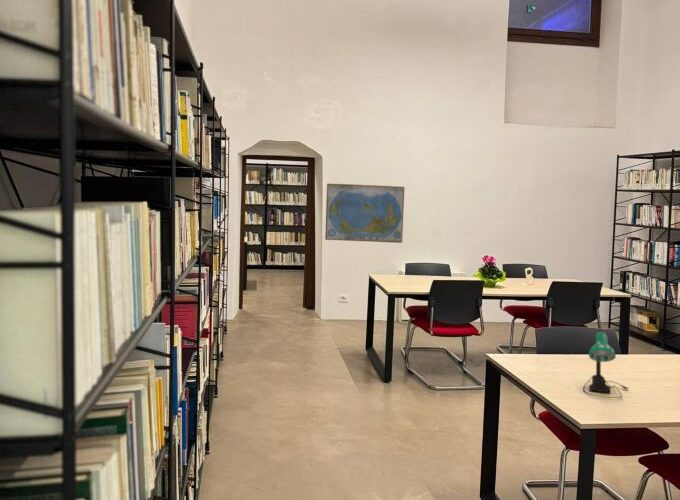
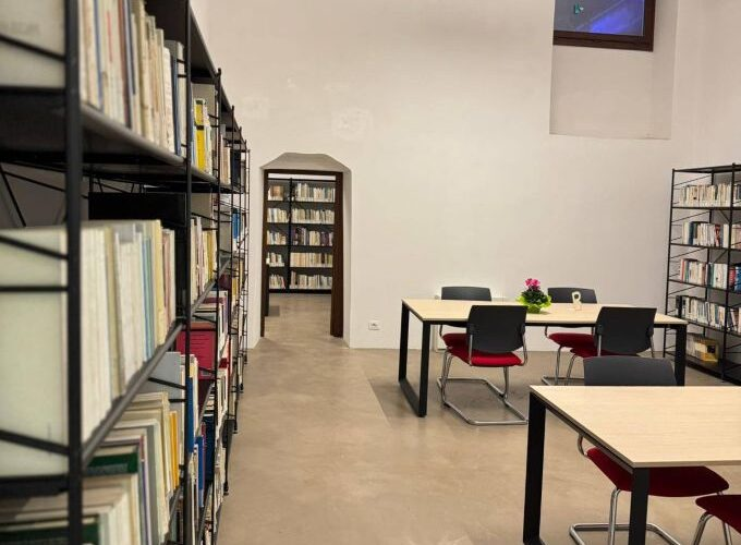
- desk lamp (606, 359)
- world map (365, 213)
